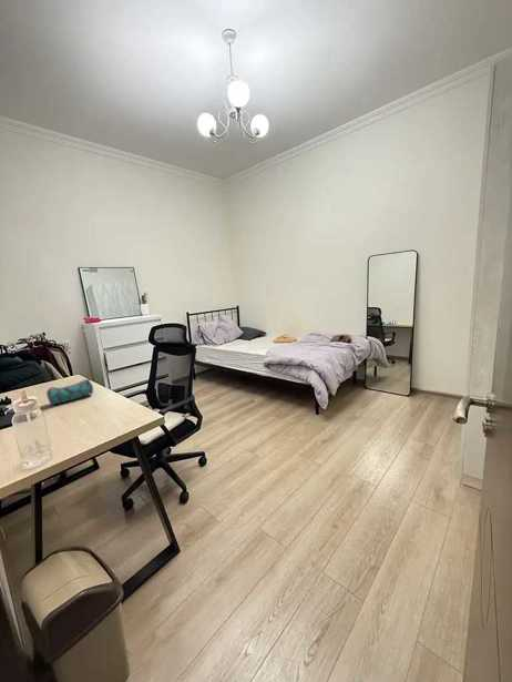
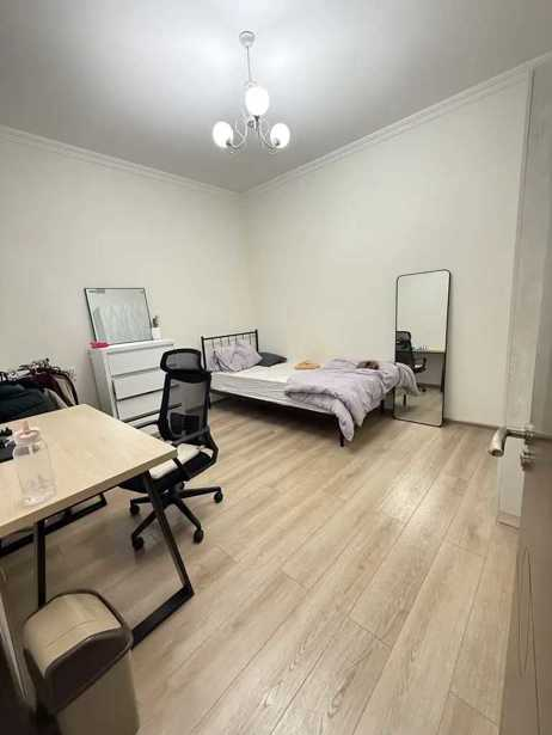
- pencil case (70, 390)
